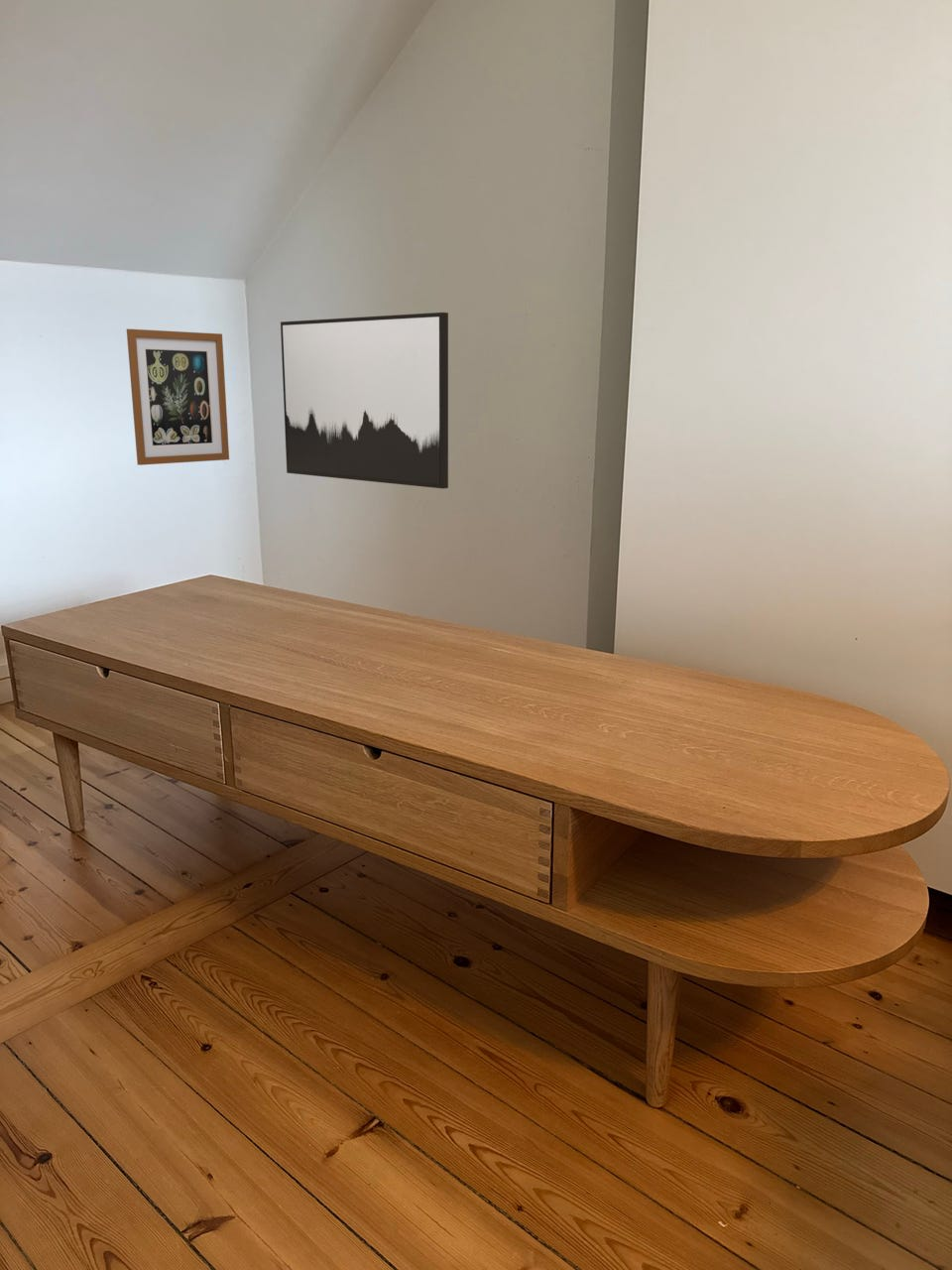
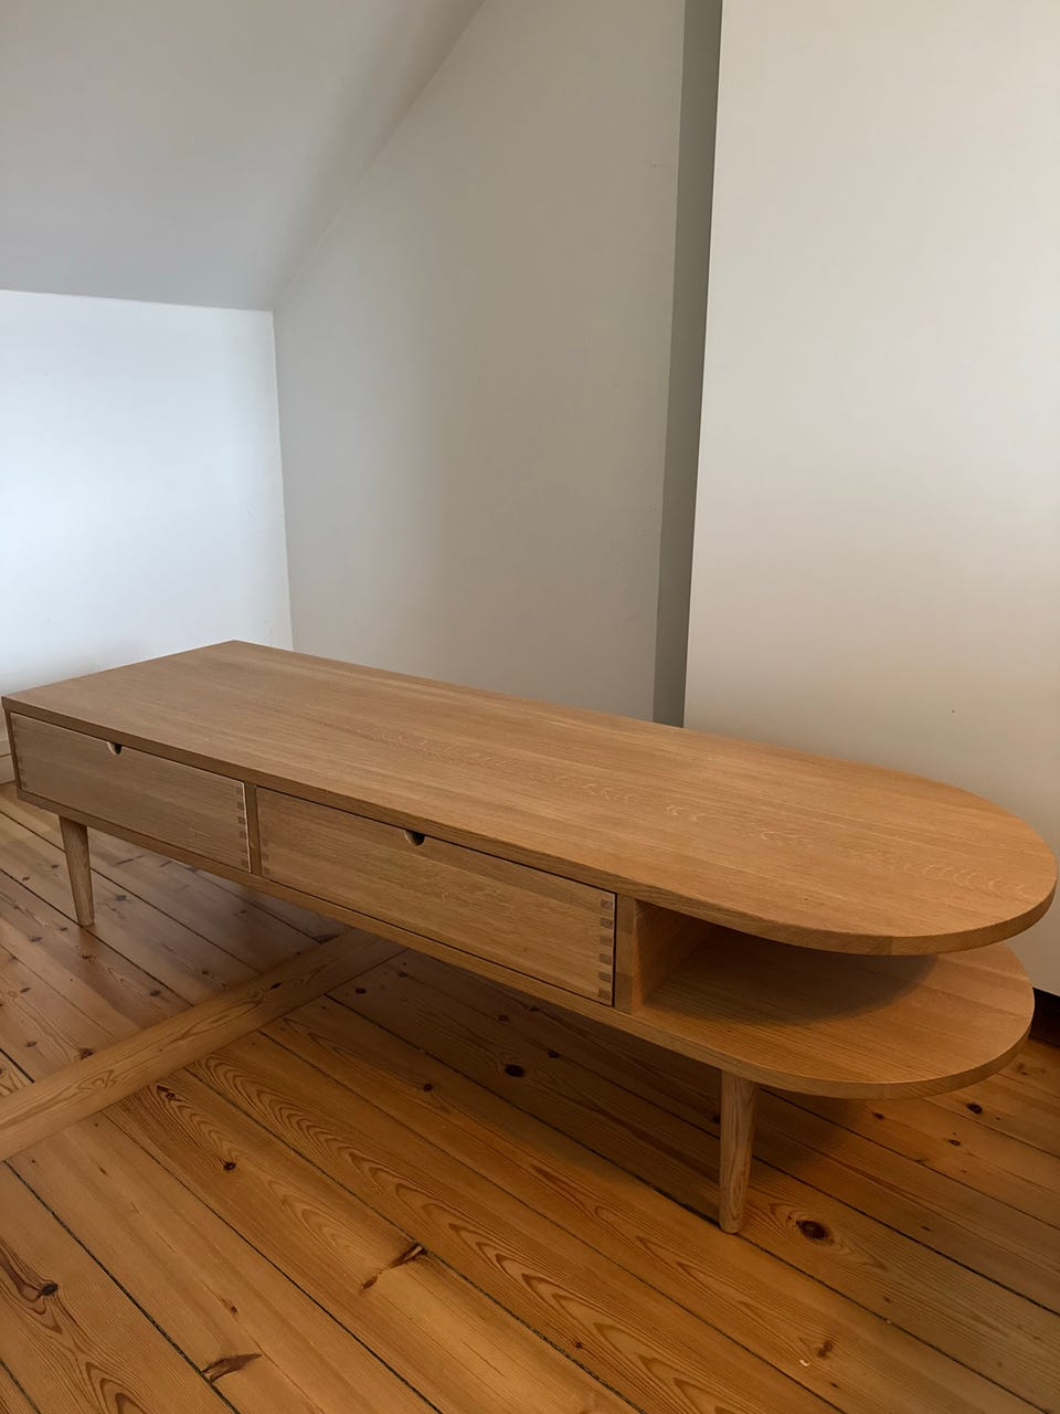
- wall art (180, 398)
- wall art (359, 400)
